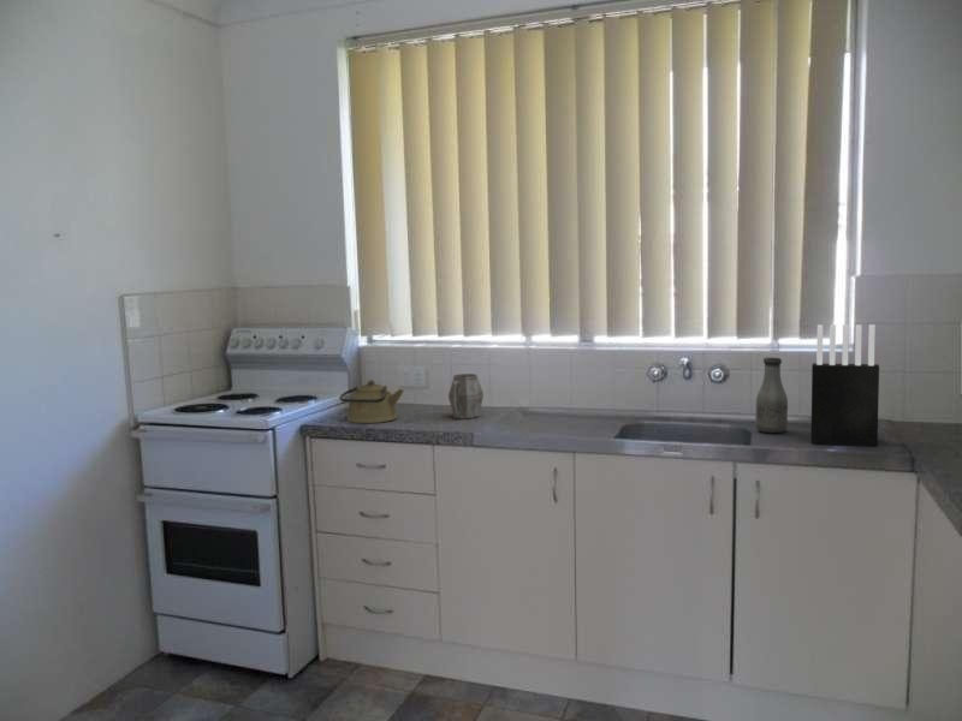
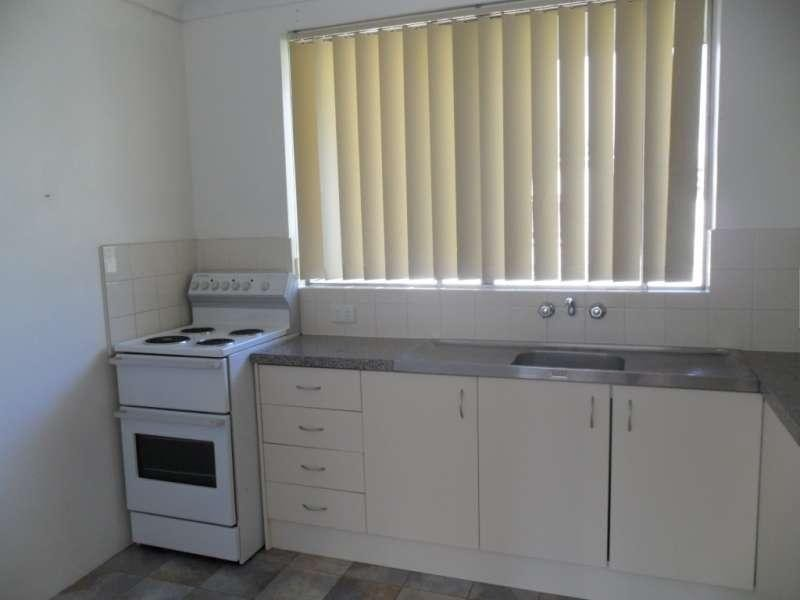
- mug (463, 395)
- bottle (771, 394)
- kettle (375, 399)
- knife block (844, 382)
